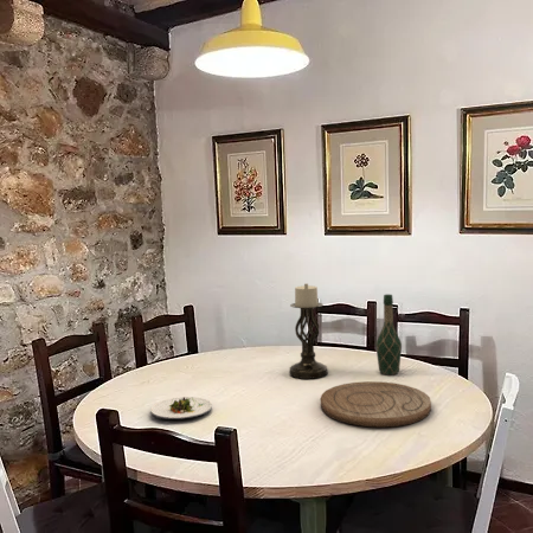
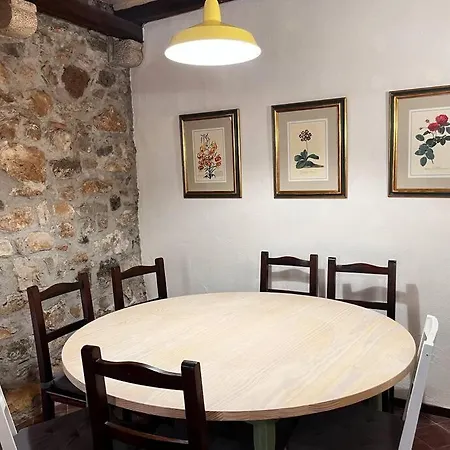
- candle holder (308, 327)
- cutting board (374, 402)
- wine bottle (388, 334)
- salad plate (181, 404)
